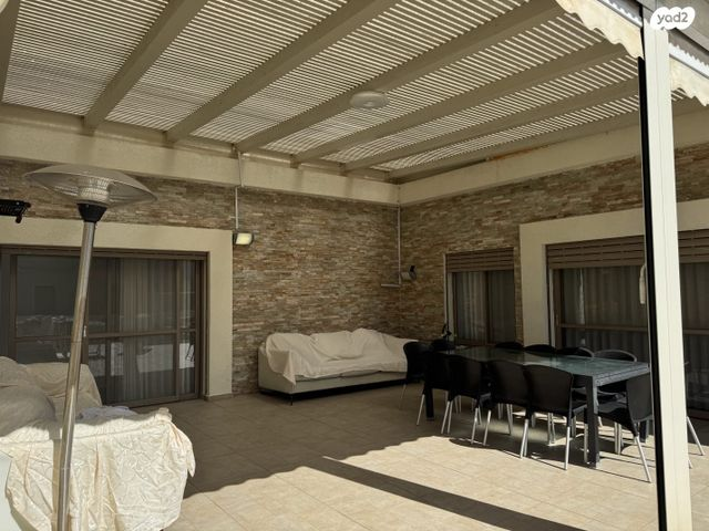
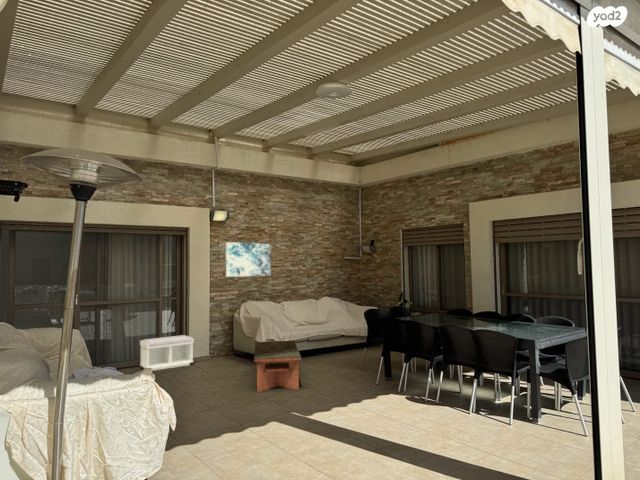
+ coffee table (276, 364)
+ wall art (248, 259)
+ bench (167, 352)
